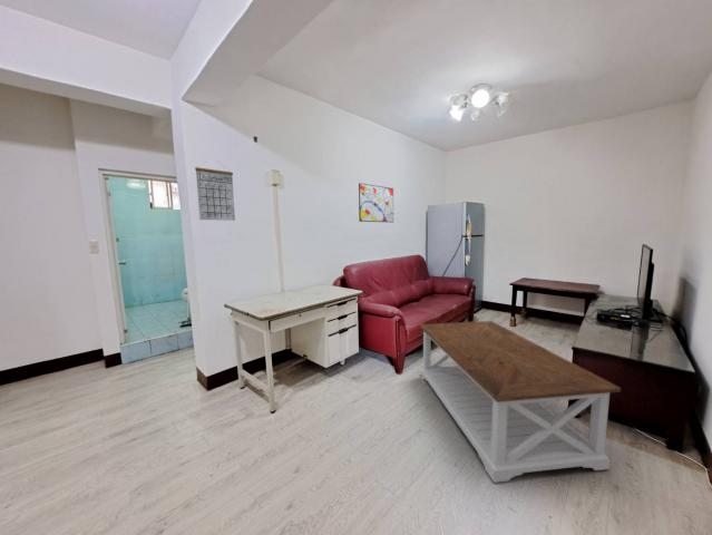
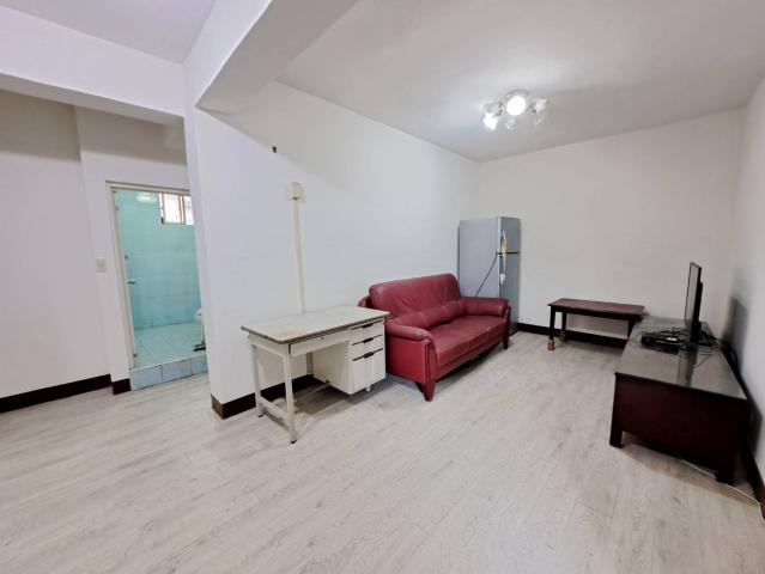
- coffee table (491, 379)
- calendar (215, 188)
- wall art (377, 204)
